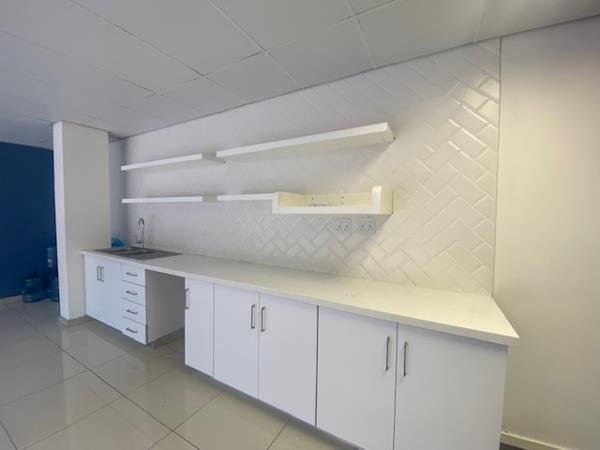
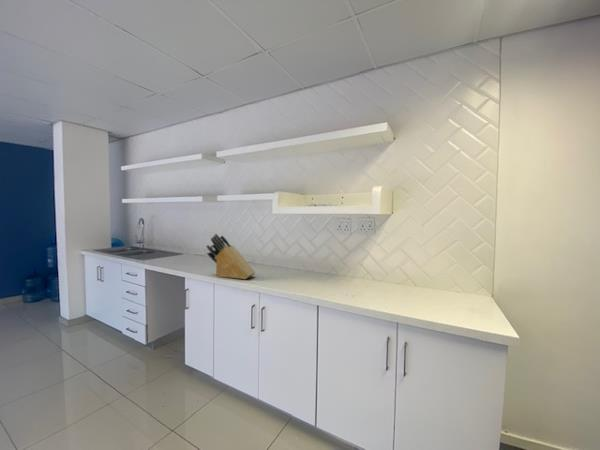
+ knife block (230, 255)
